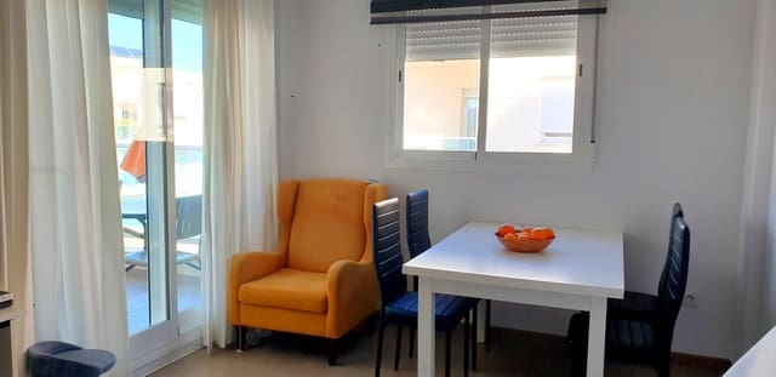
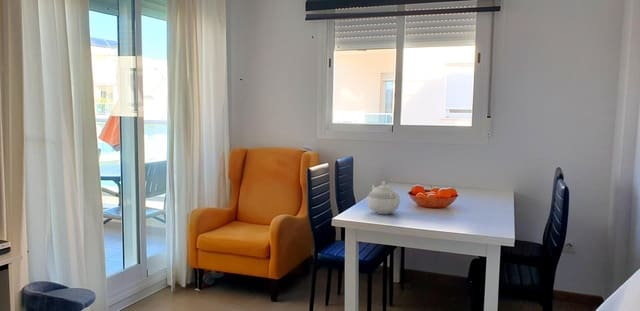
+ teapot (383, 197)
